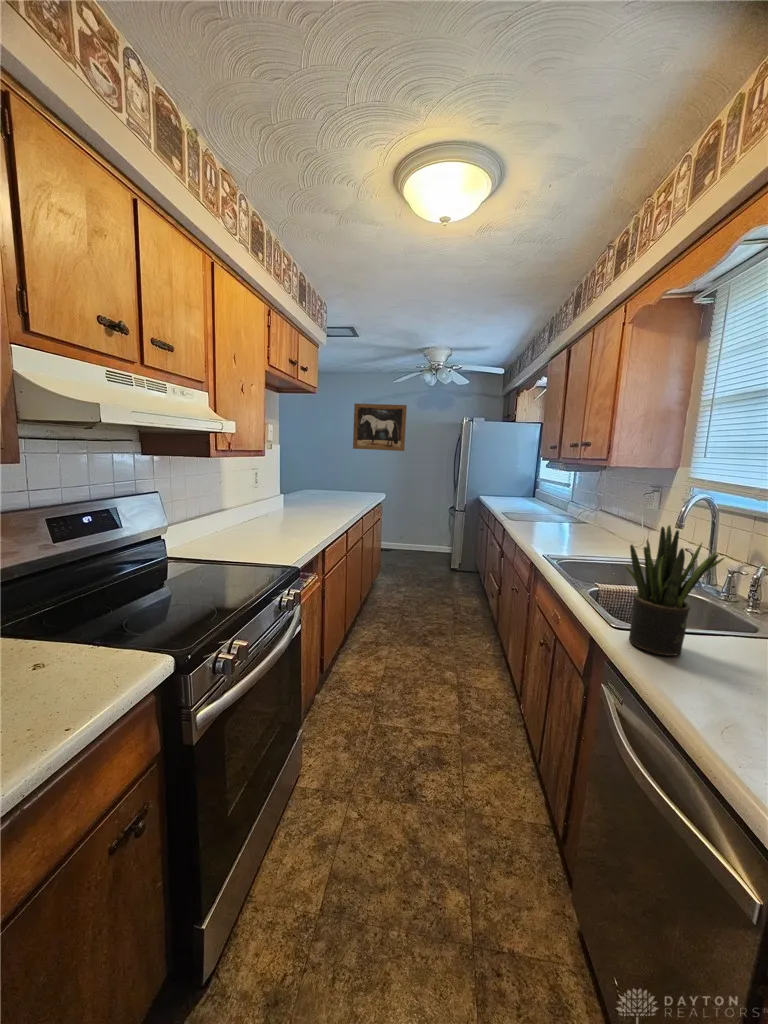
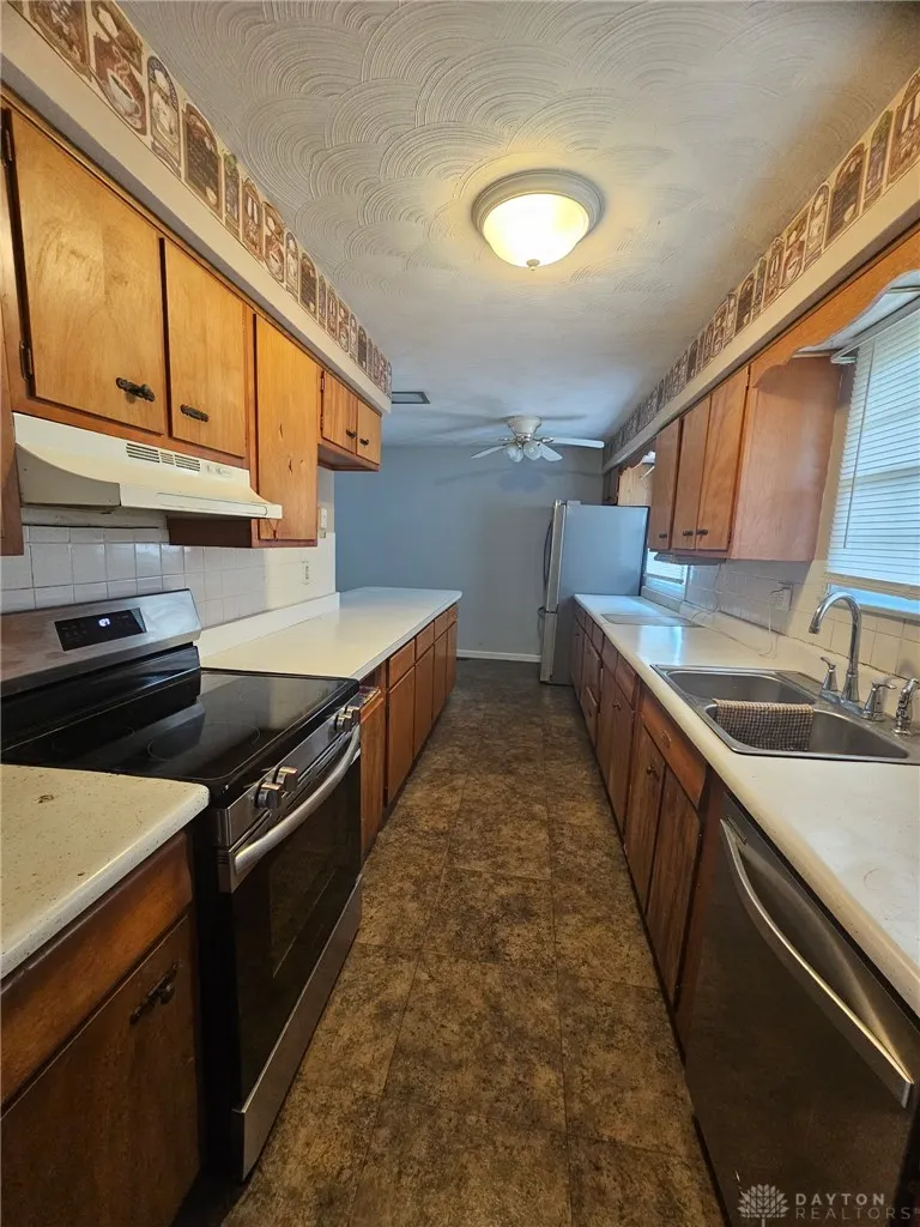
- wall art (379, 427)
- potted plant (670, 588)
